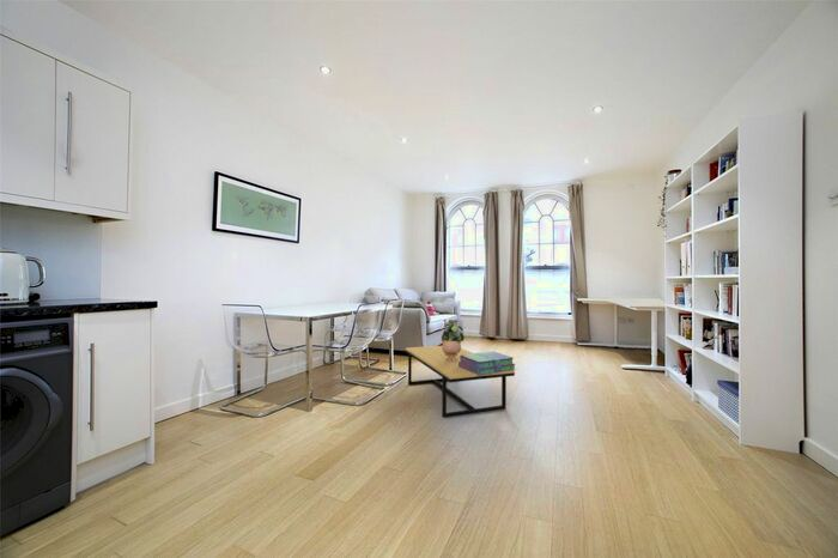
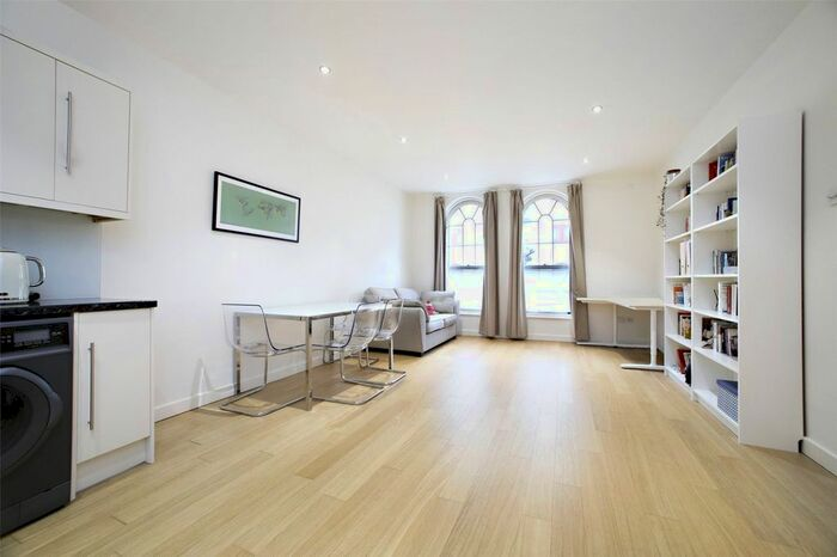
- stack of books (486, 362)
- coffee table (451, 376)
- potted plant (453, 339)
